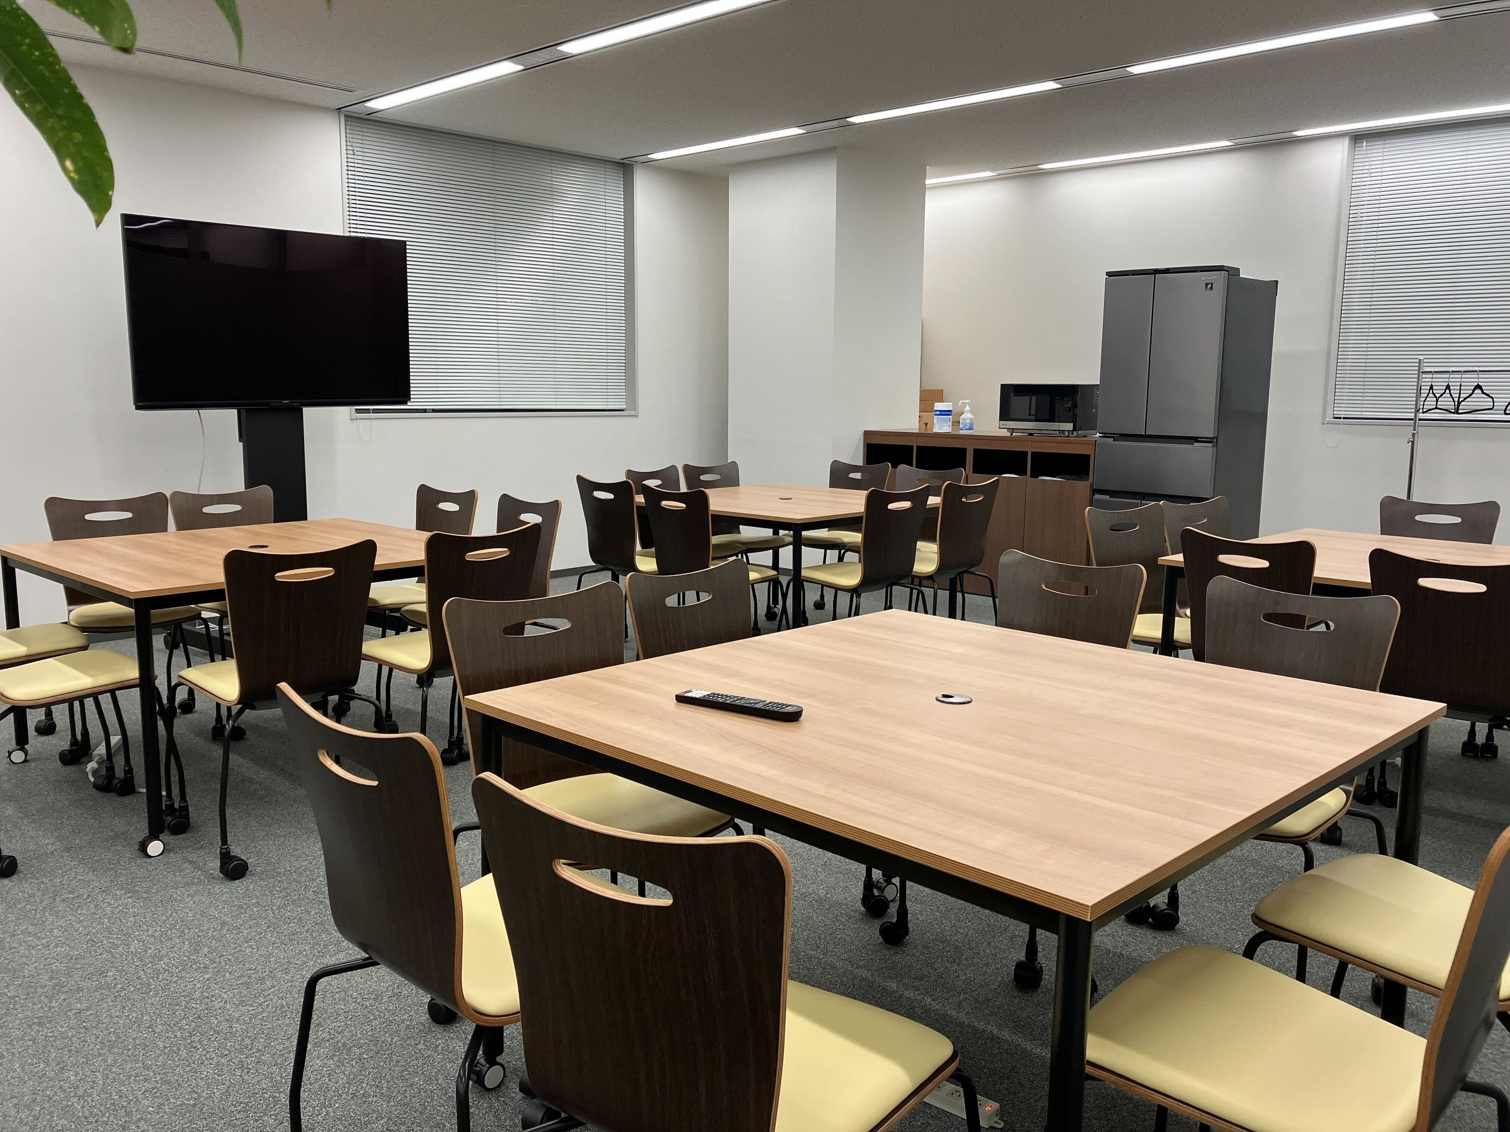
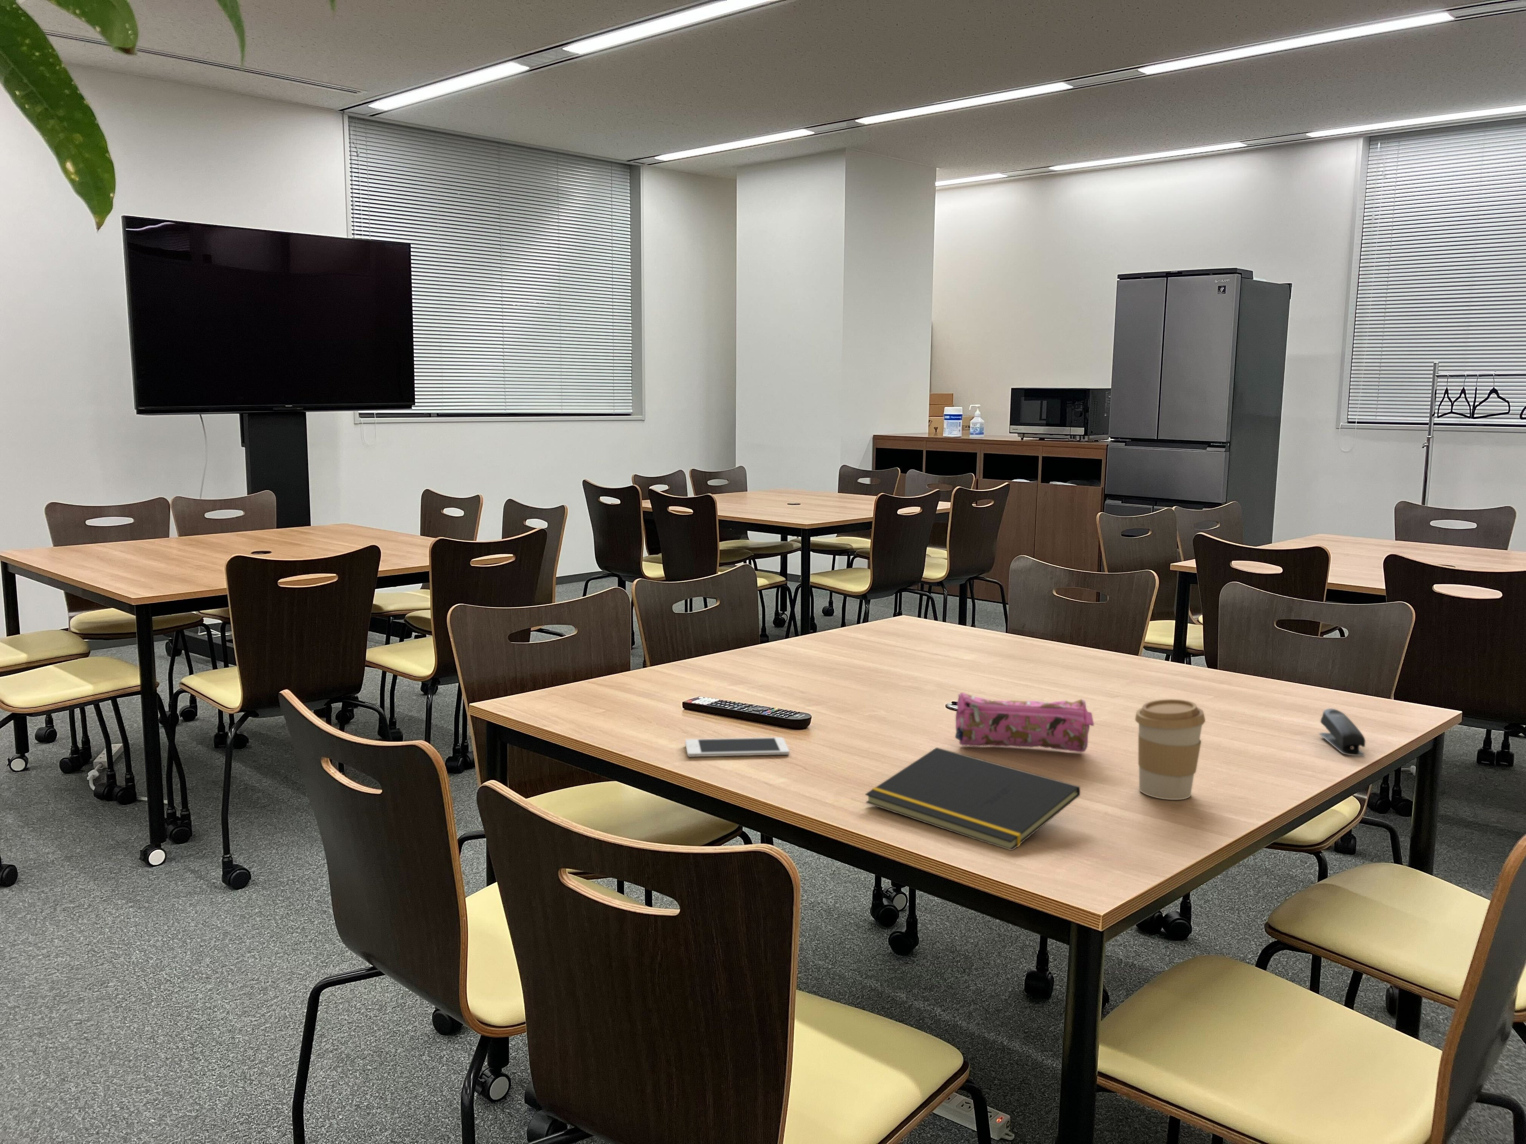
+ cell phone (737, 746)
+ pencil case (1023, 722)
+ coffee cup (1168, 747)
+ notepad (971, 794)
+ stapler (1342, 731)
